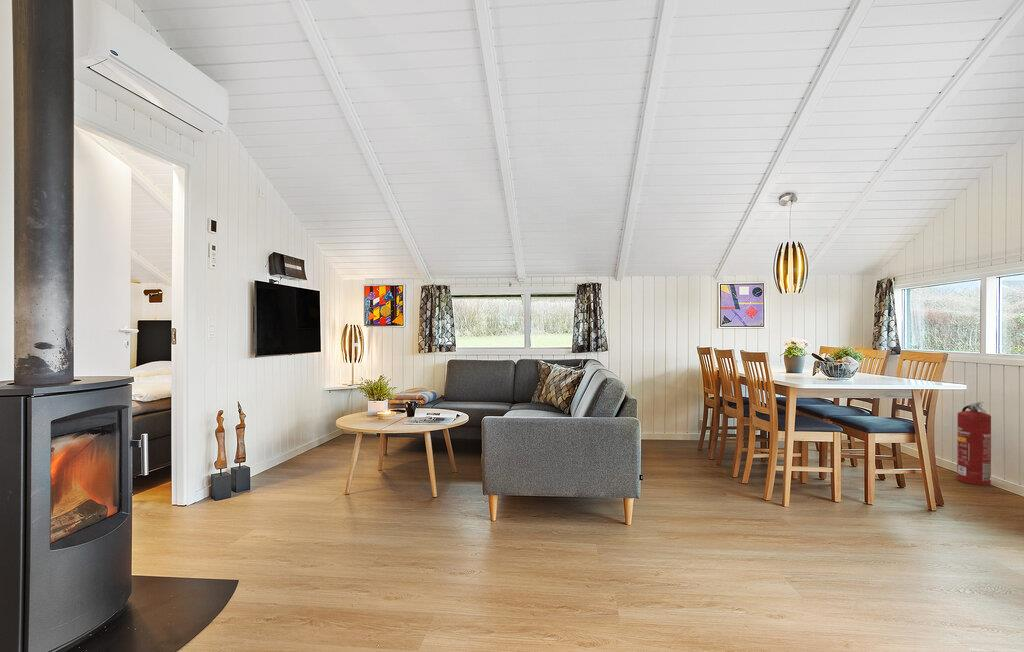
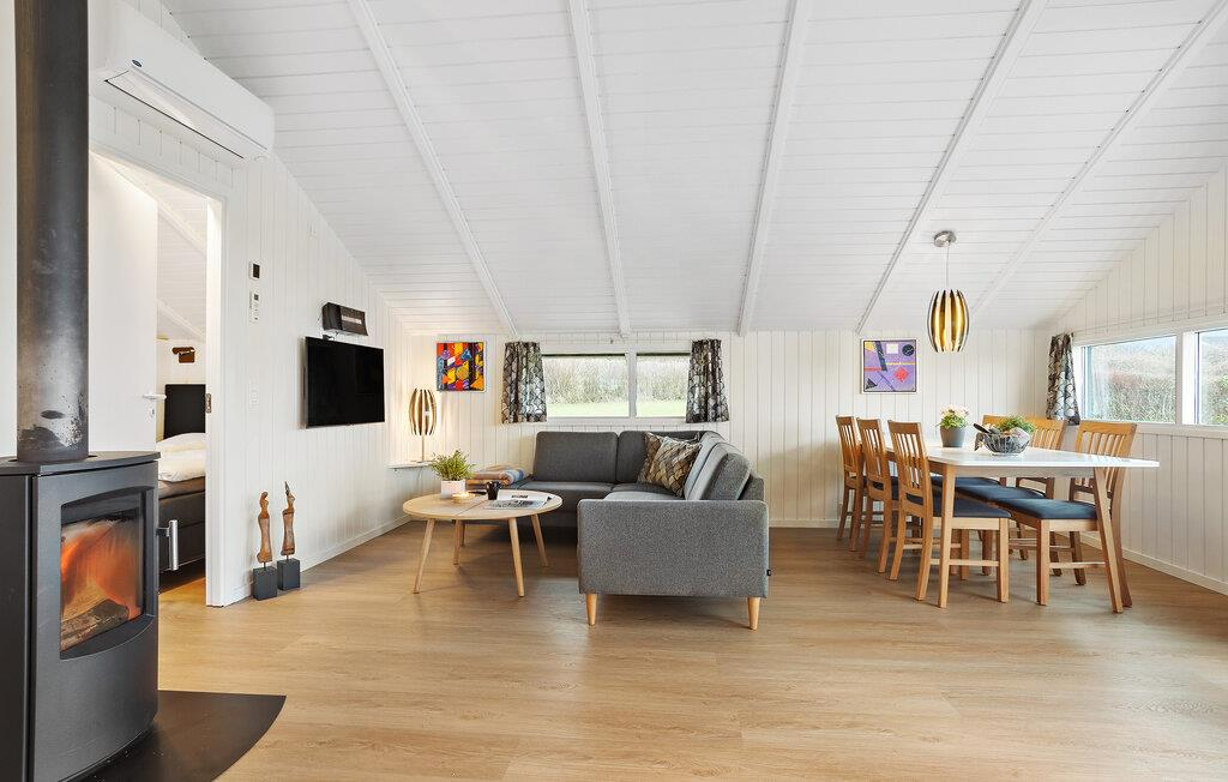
- fire extinguisher (972, 440)
